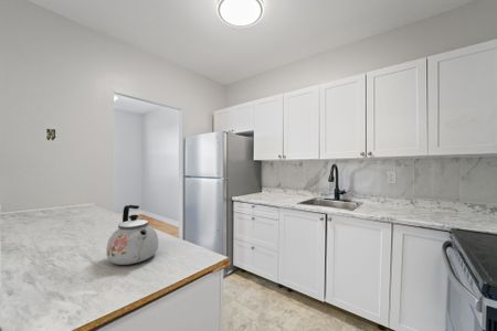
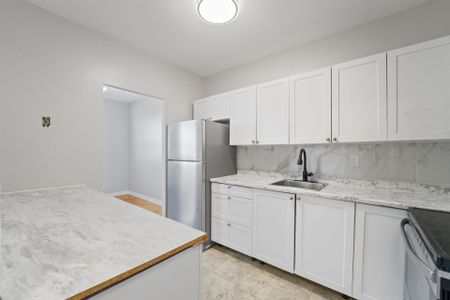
- kettle (134, 231)
